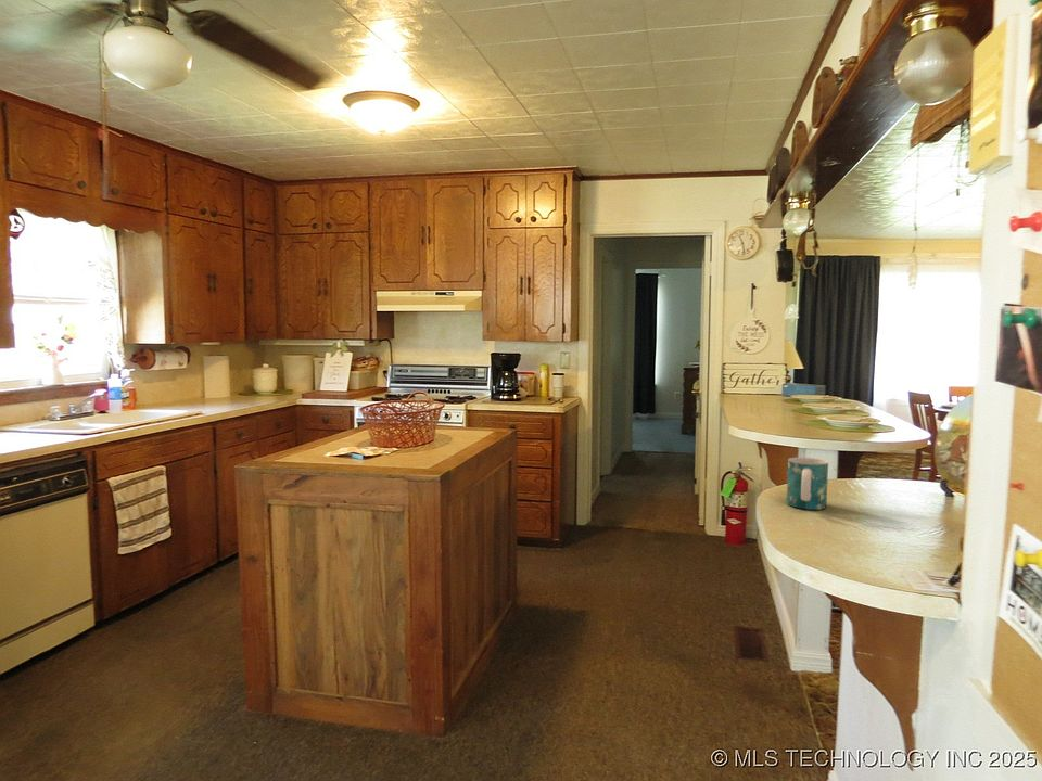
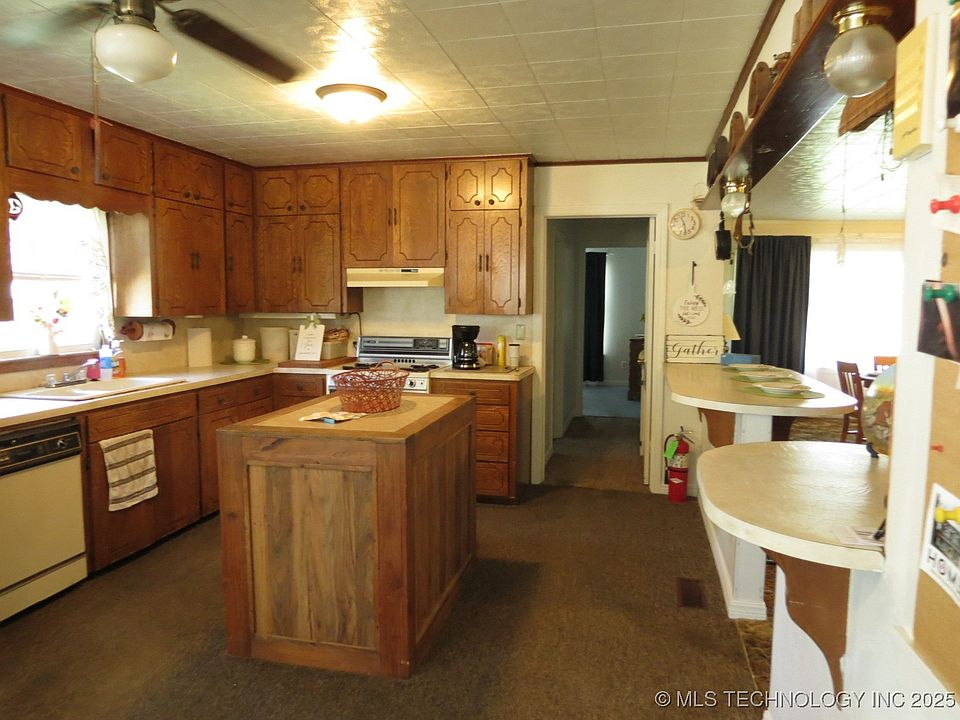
- mug (806, 484)
